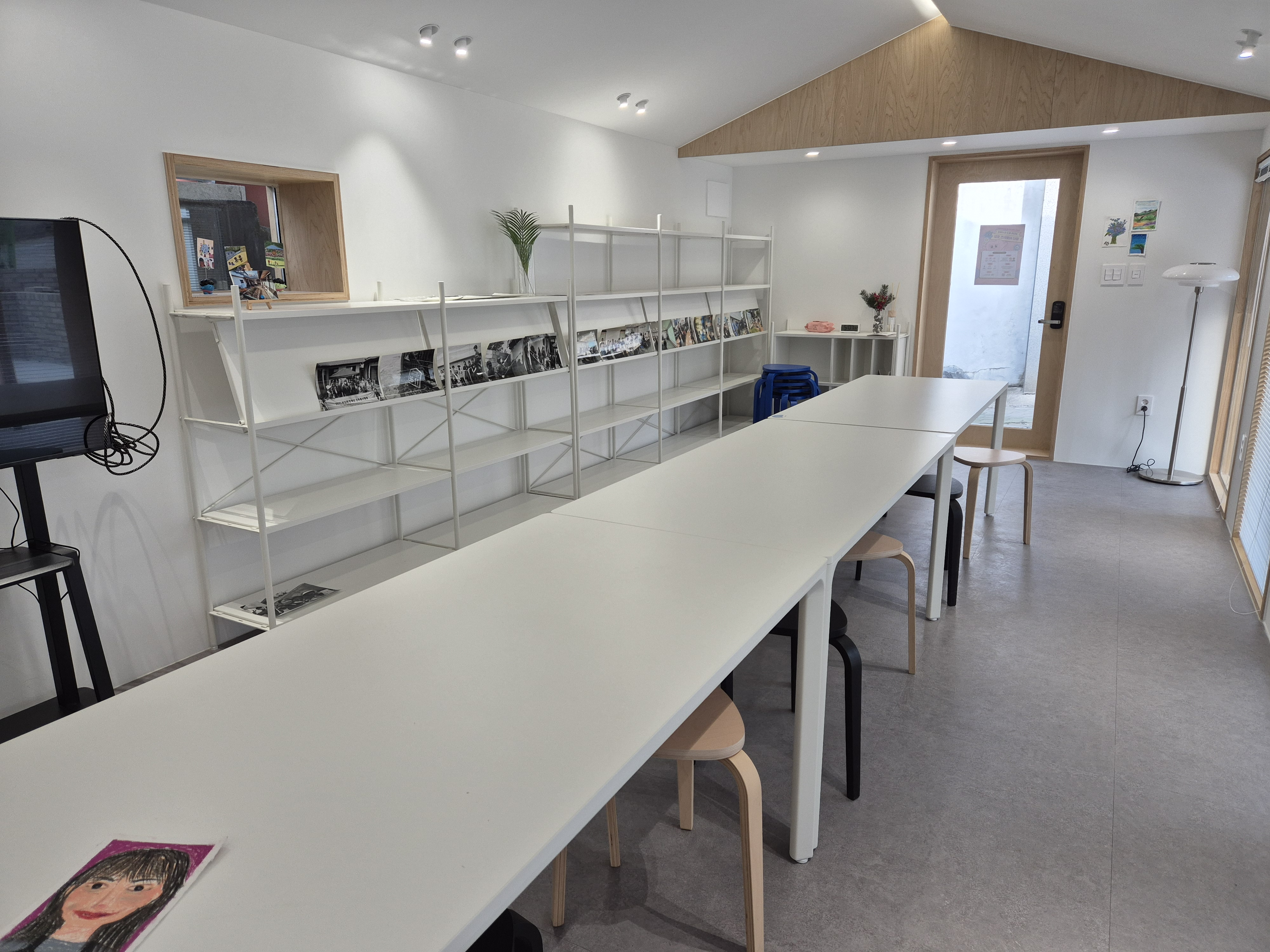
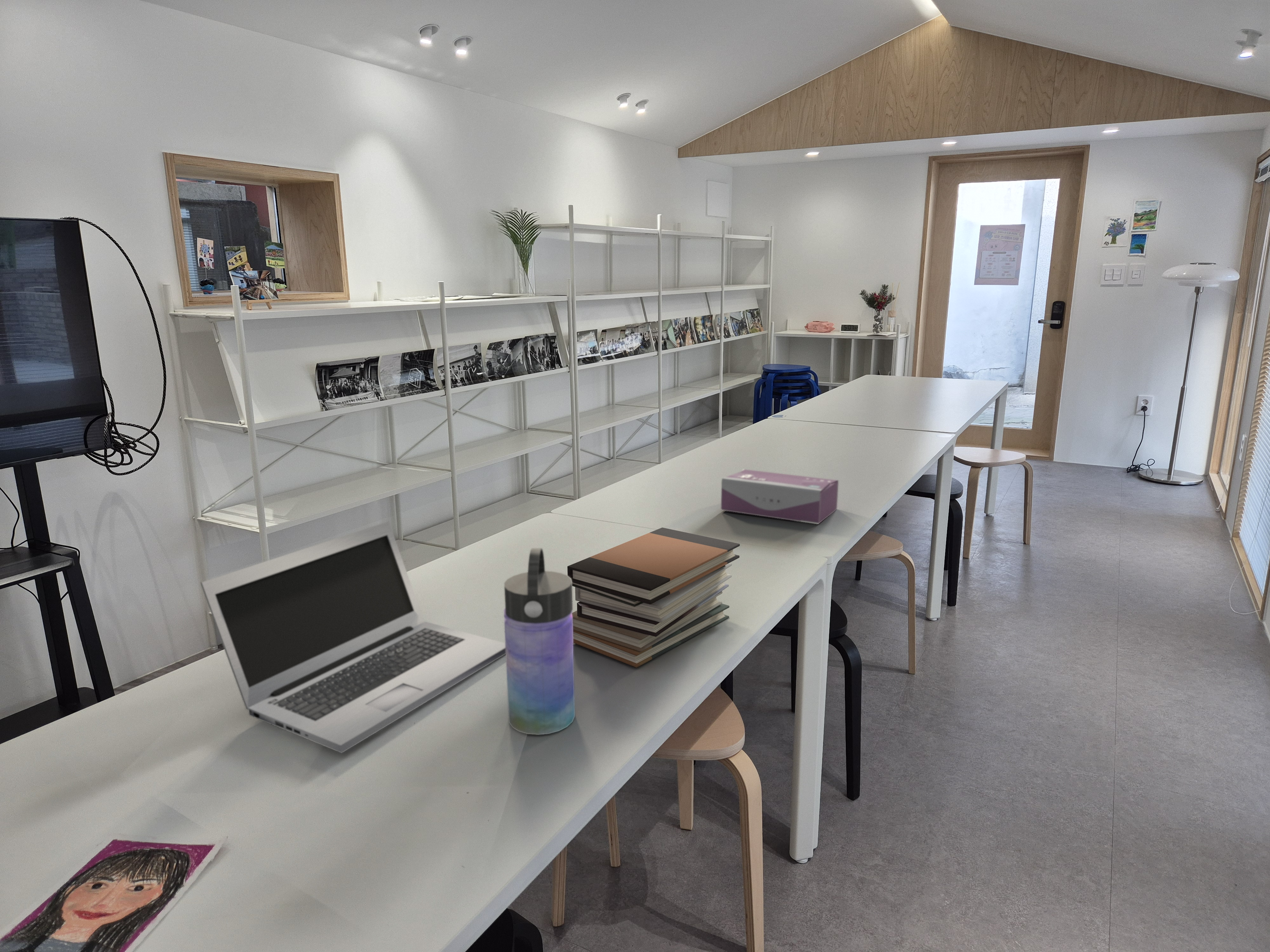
+ book stack (655, 592)
+ tissue box (779, 494)
+ laptop (368, 621)
+ water bottle (539, 635)
